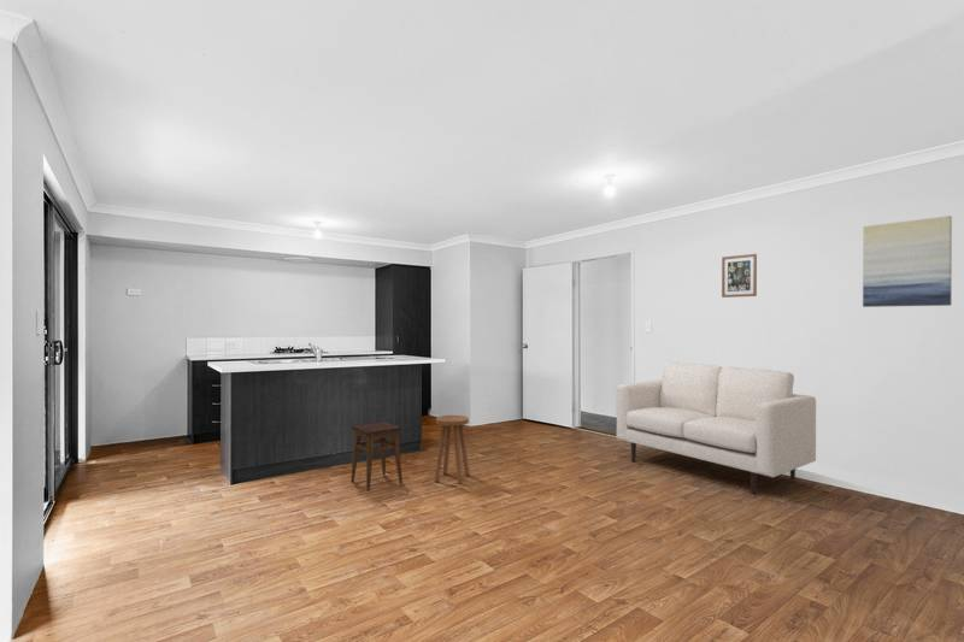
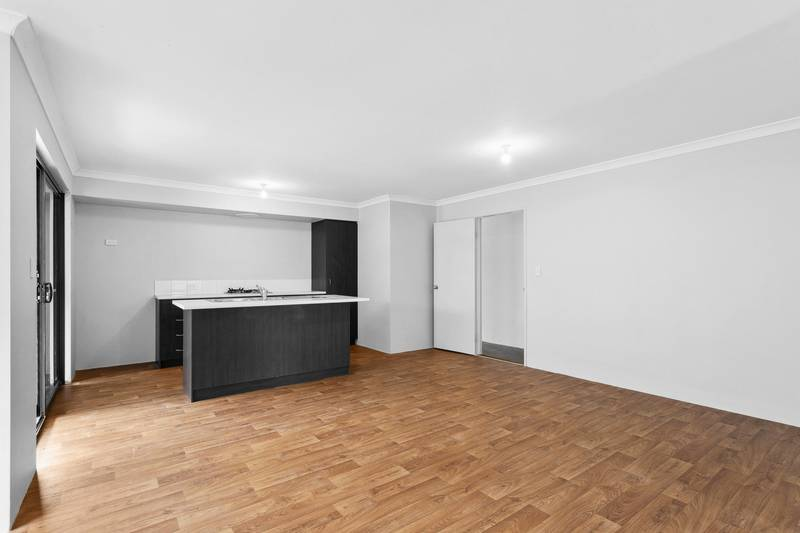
- stool (376, 450)
- sofa (706, 418)
- wall art (739, 276)
- stool (454, 446)
- wall art (905, 264)
